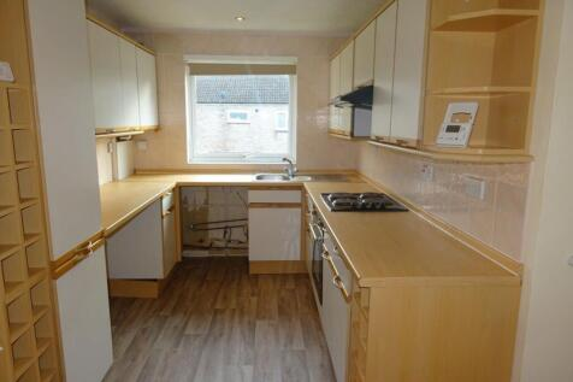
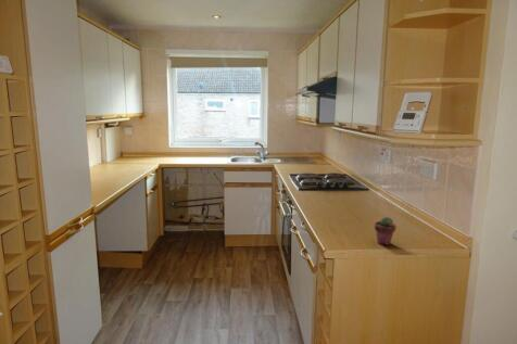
+ potted succulent (384, 229)
